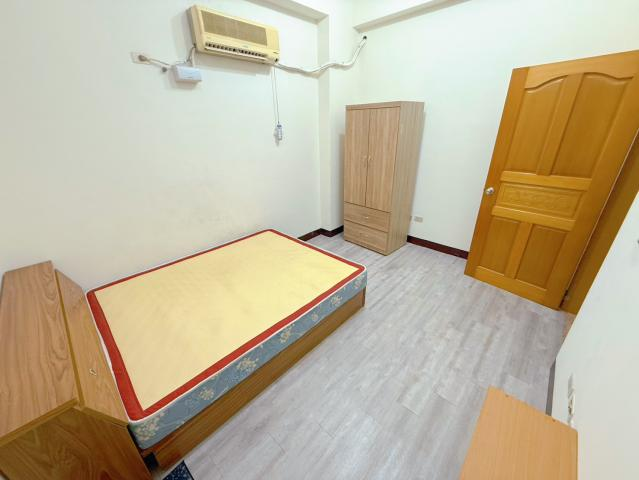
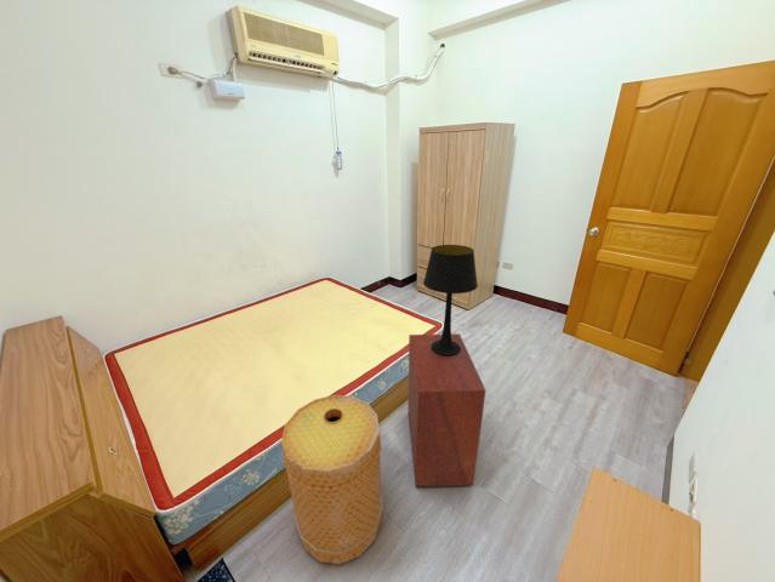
+ nightstand (440, 404)
+ table lamp (449, 302)
+ basket (336, 474)
